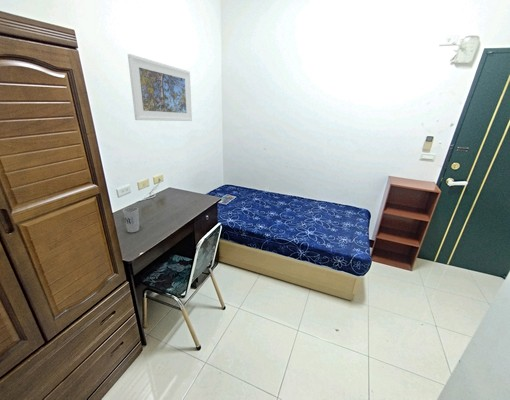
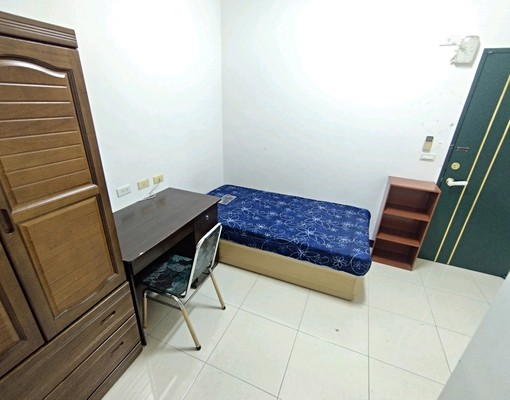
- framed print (165, 93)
- cup (132, 219)
